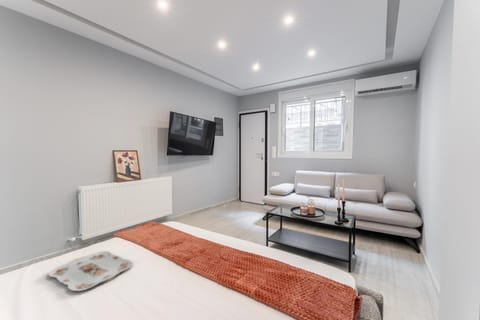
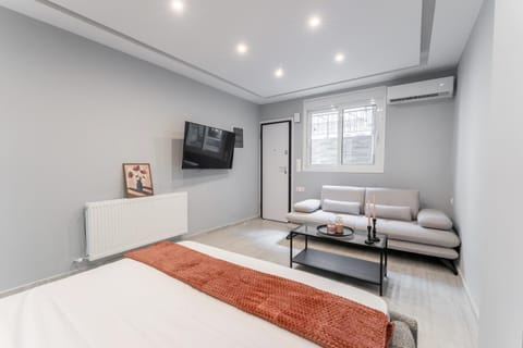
- serving tray (92, 268)
